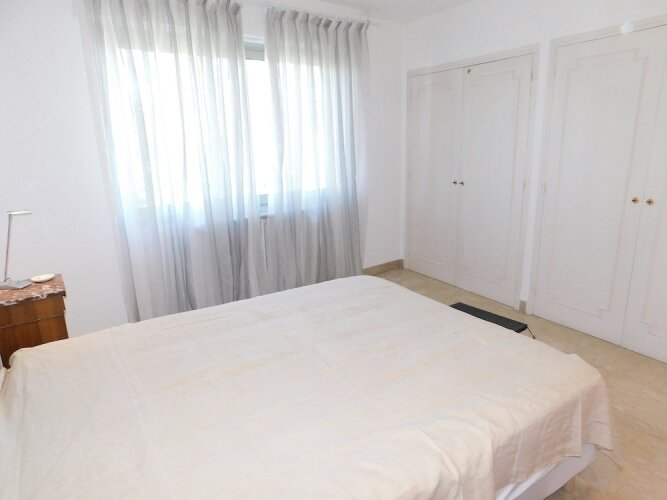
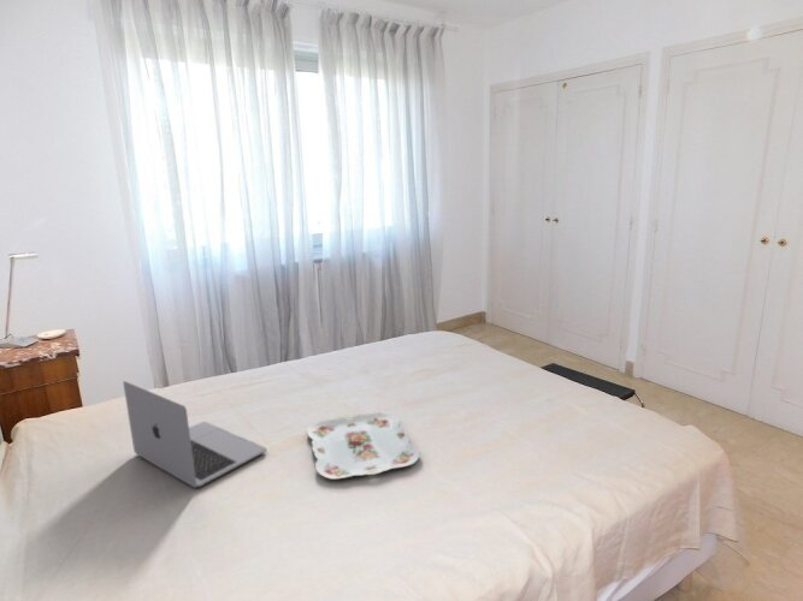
+ laptop (199, 423)
+ serving tray (360, 442)
